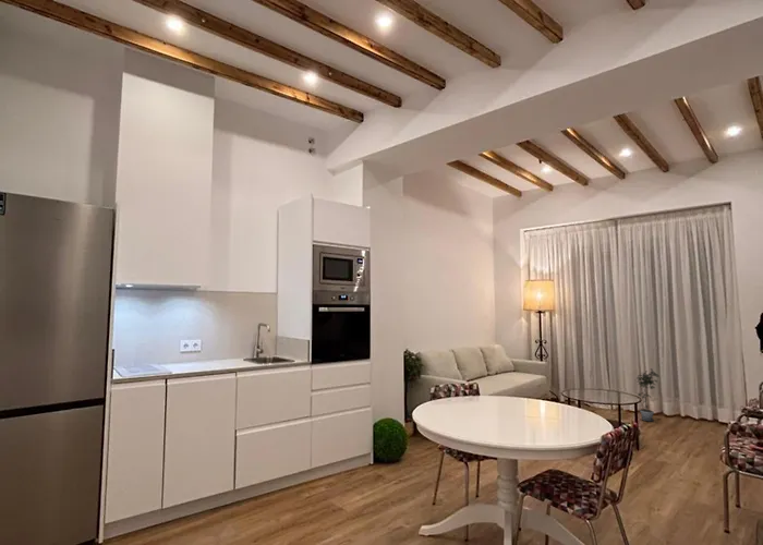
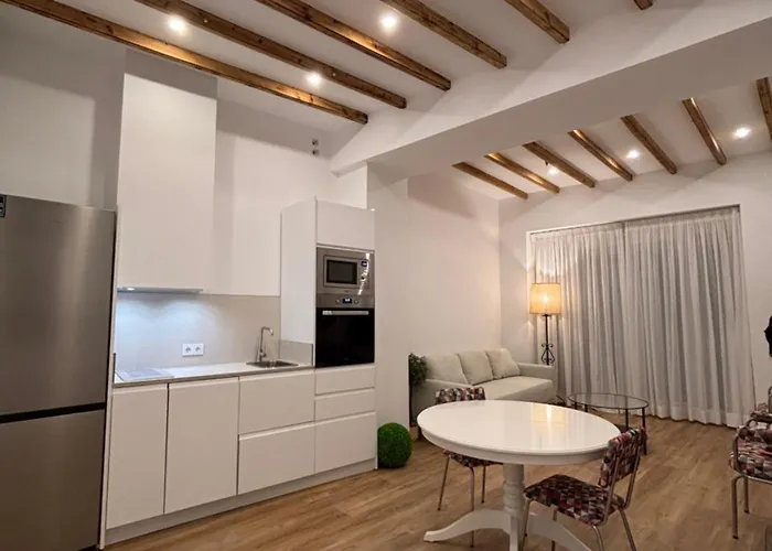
- potted plant (646, 395)
